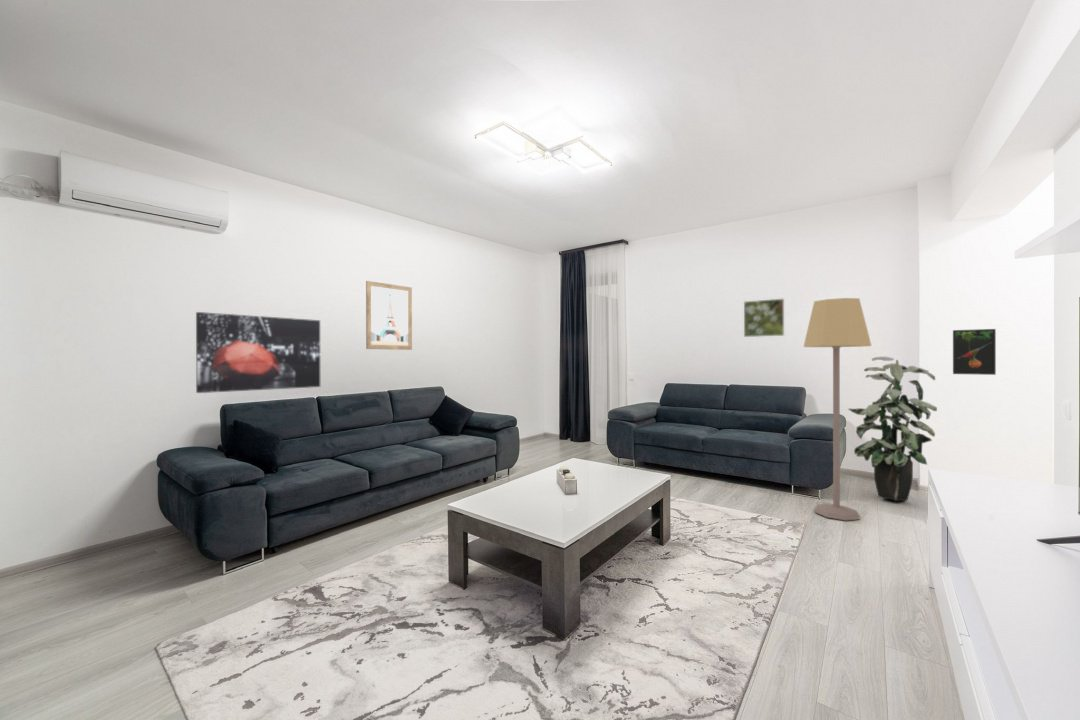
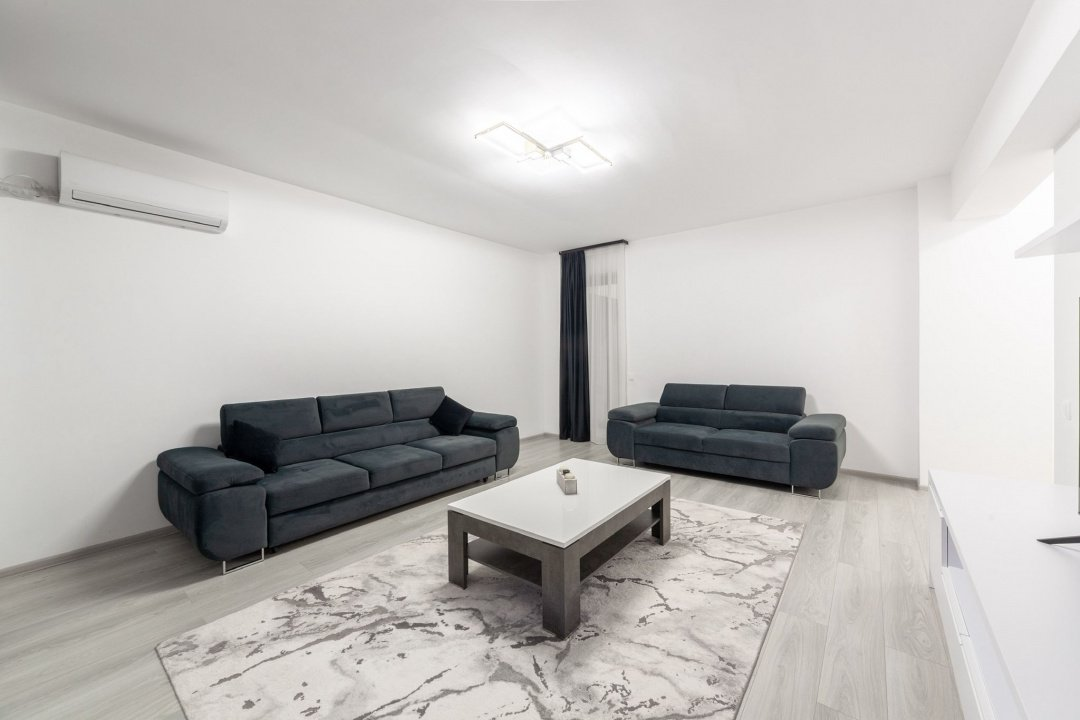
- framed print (763, 318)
- wall art (264, 353)
- wall art (390, 316)
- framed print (973, 352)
- lamp (836, 407)
- indoor plant (890, 427)
